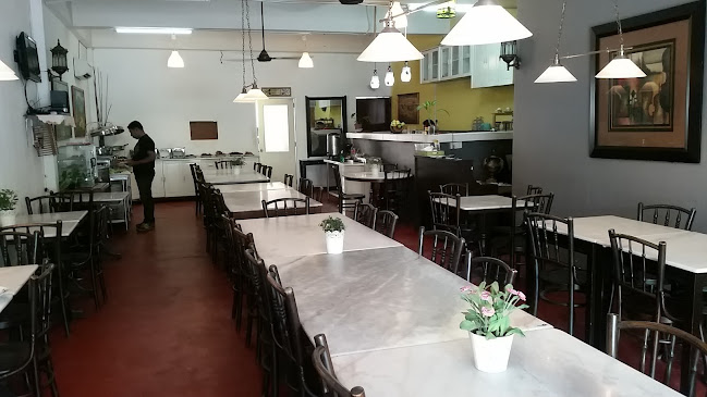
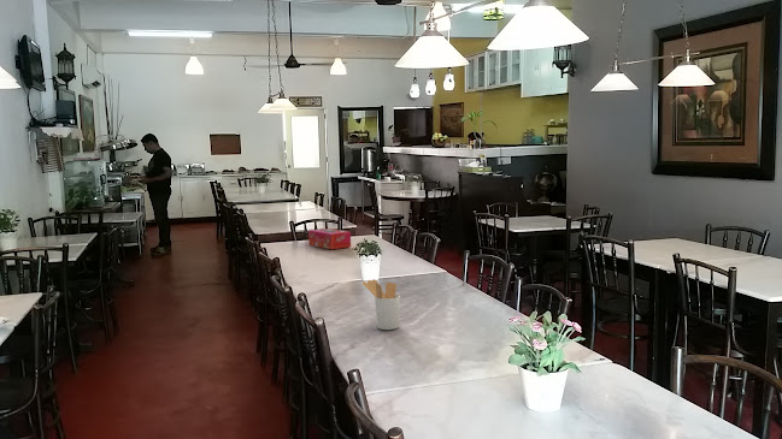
+ utensil holder (382, 302)
+ tissue box (329, 238)
